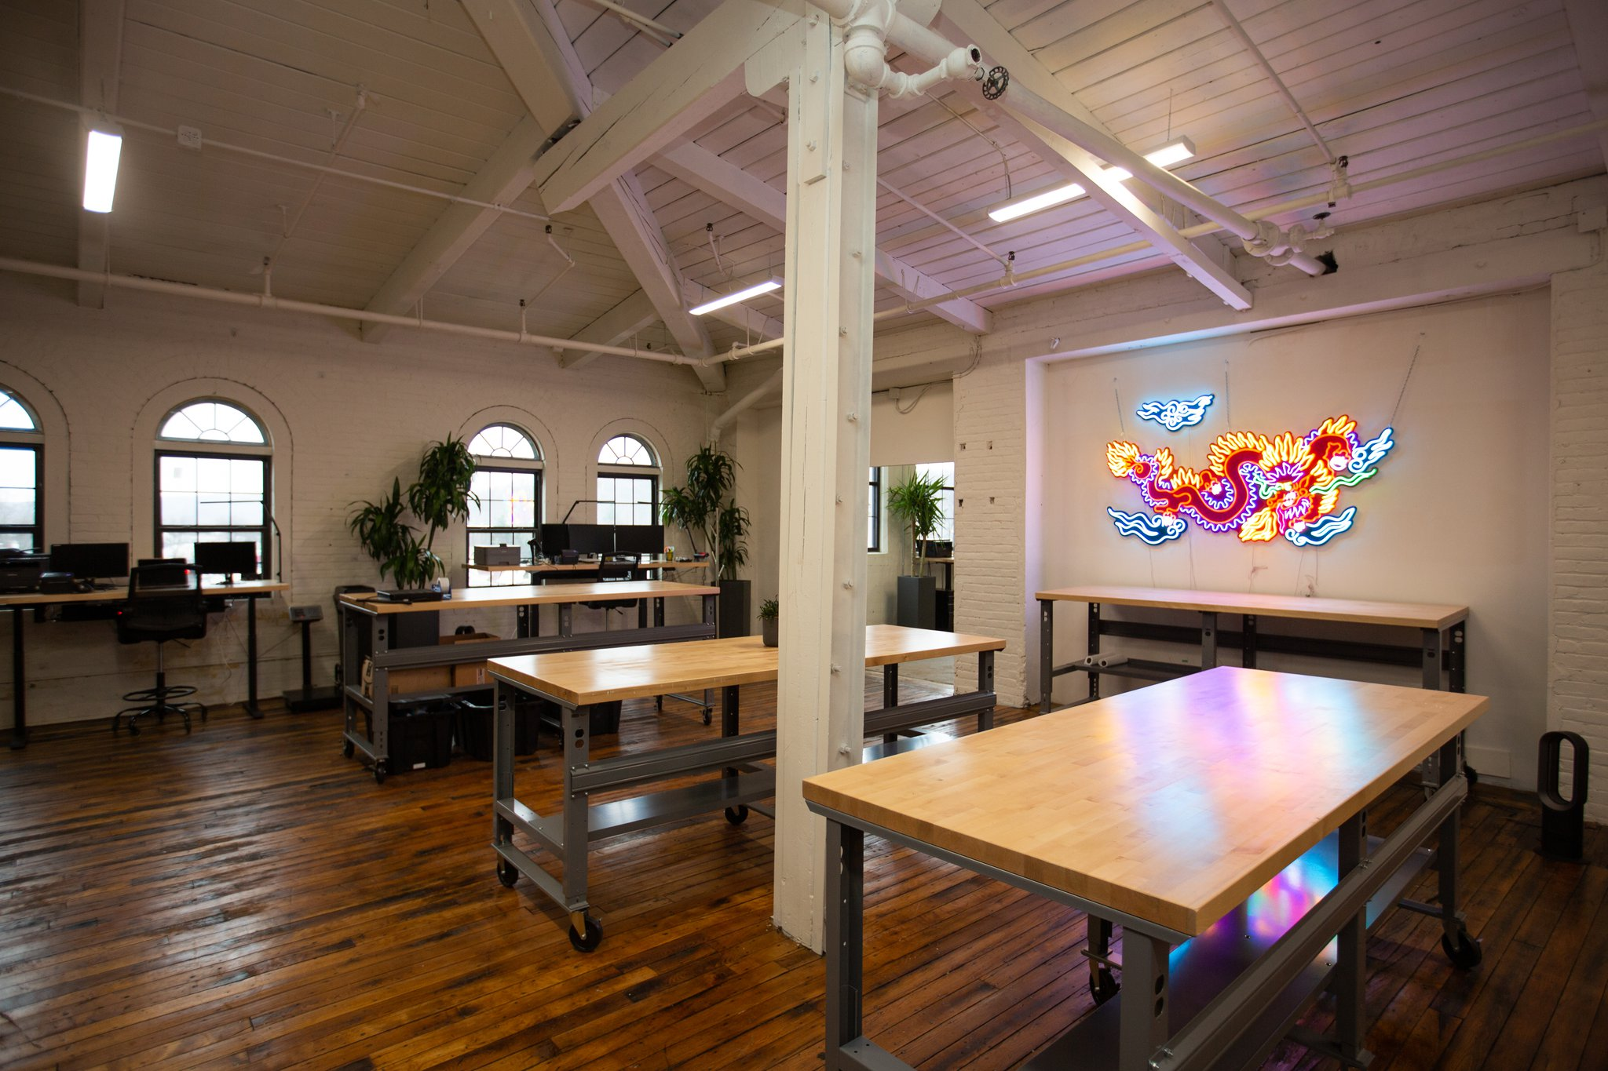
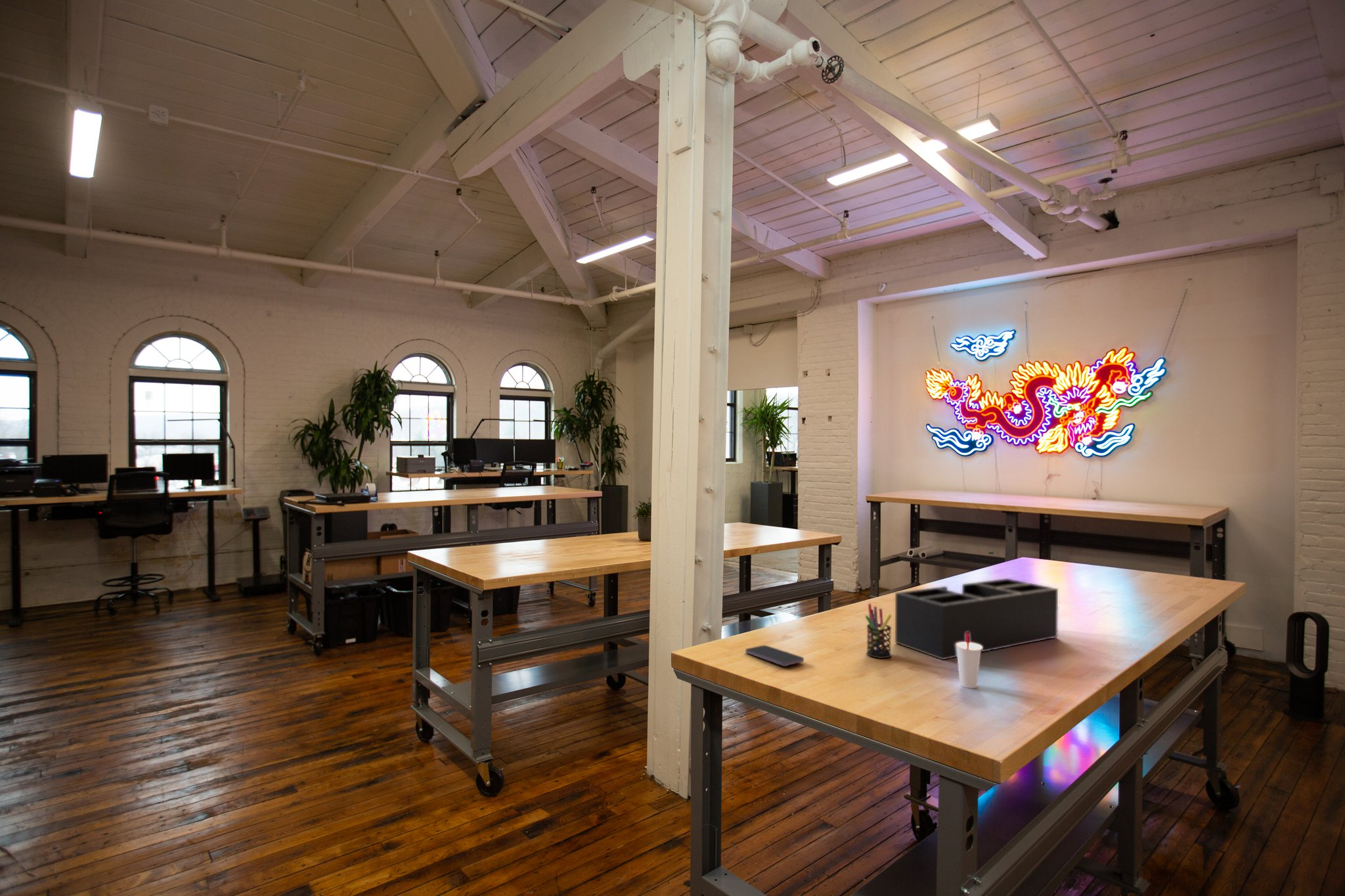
+ smartphone (774, 654)
+ desk organizer (977, 615)
+ cup (968, 658)
+ pen holder (875, 630)
